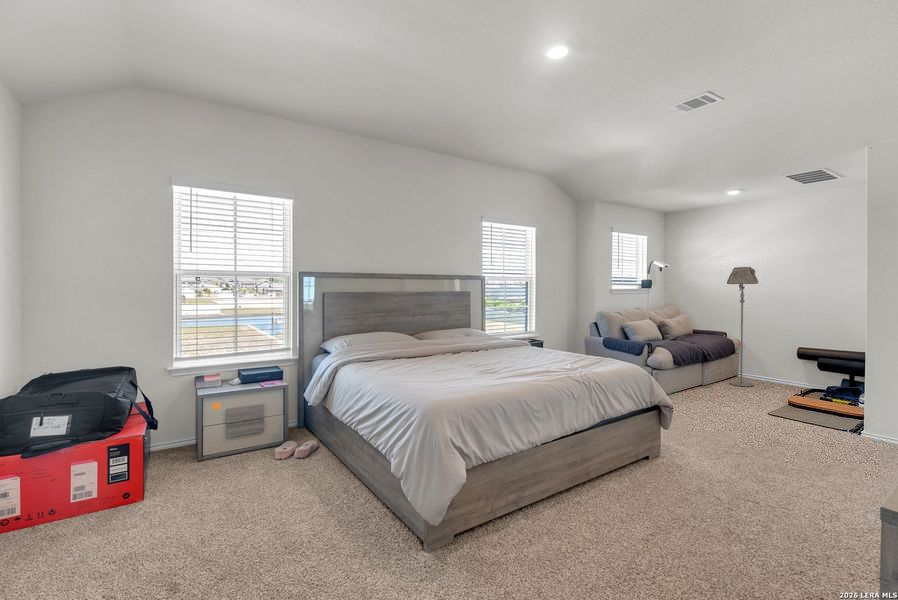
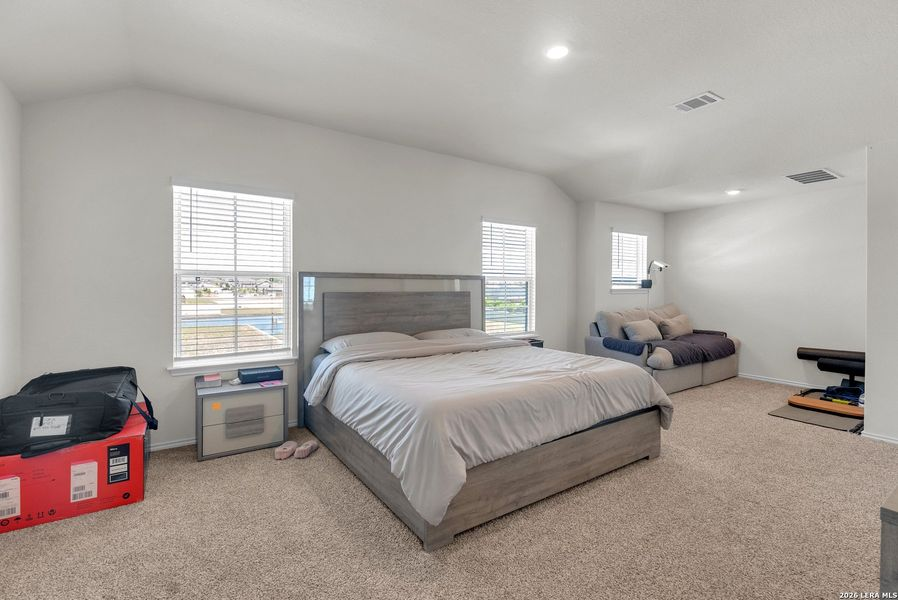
- floor lamp (741, 325)
